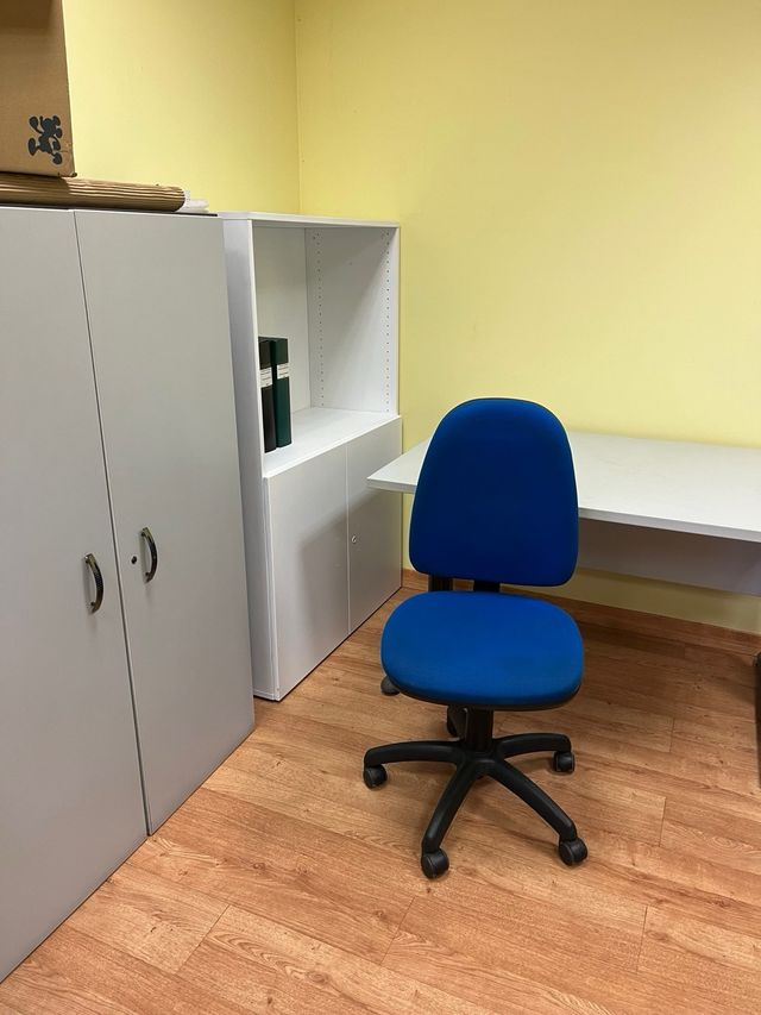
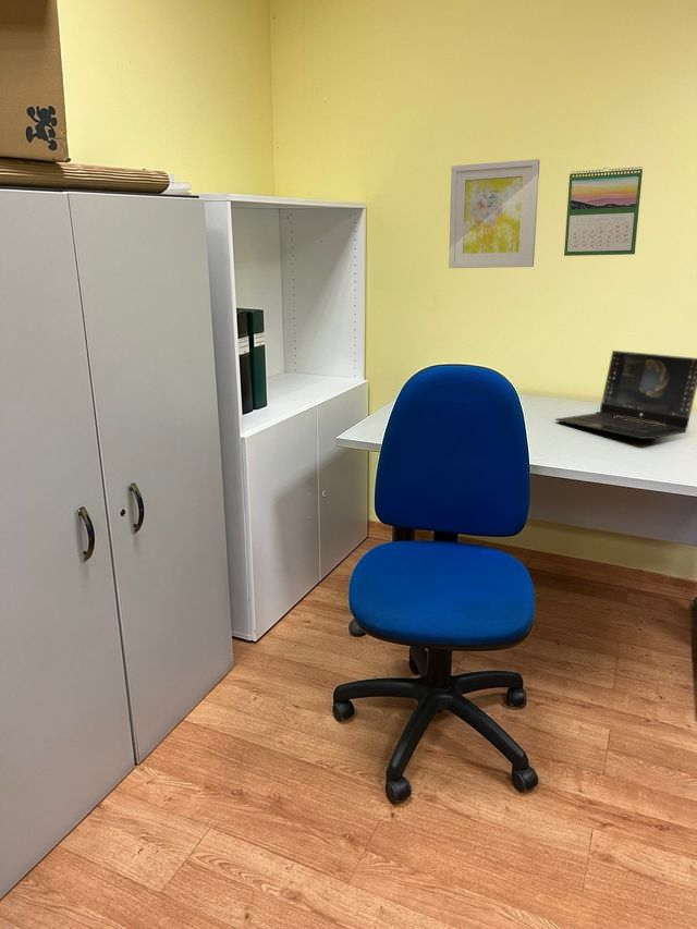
+ laptop (625, 392)
+ wall art (492, 216)
+ calendar (602, 211)
